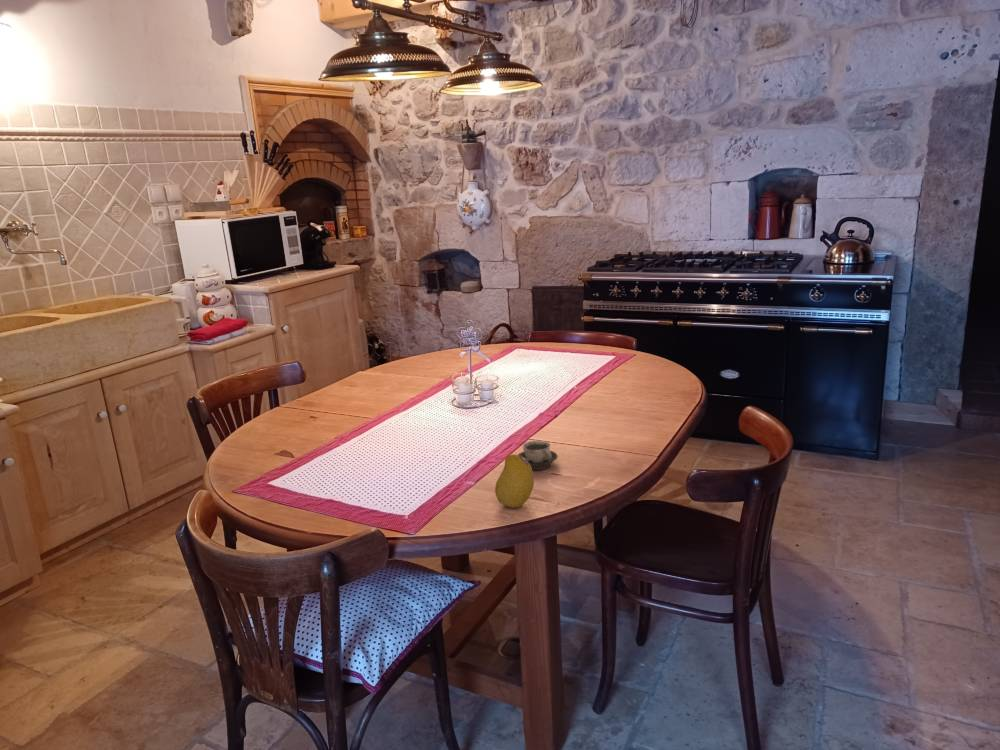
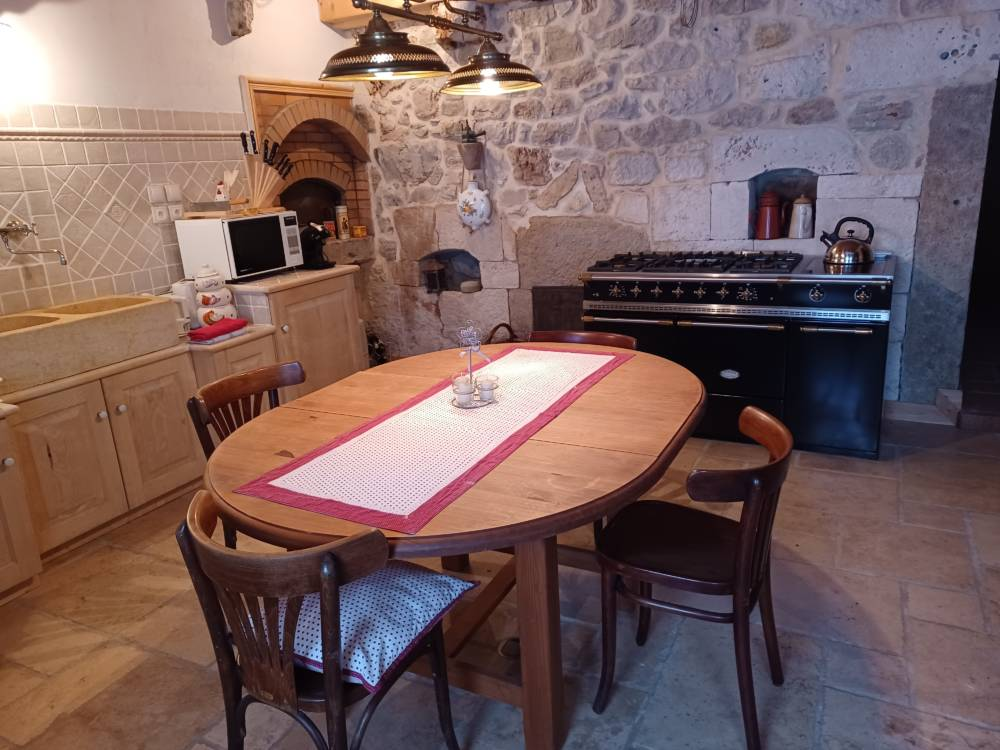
- cup (536, 455)
- fruit (513, 480)
